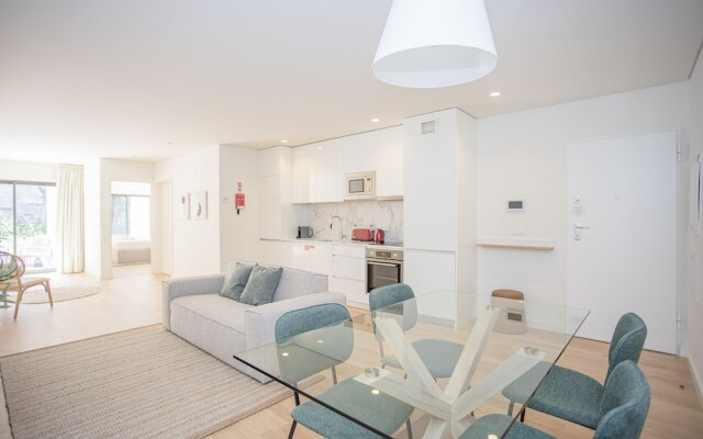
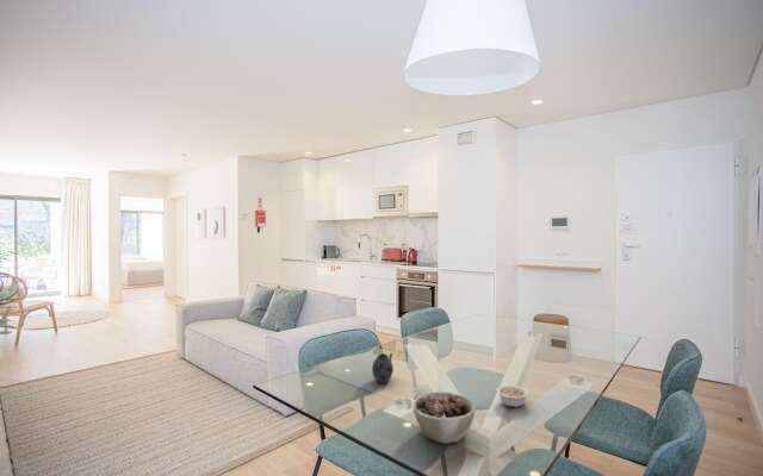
+ legume (511, 395)
+ bowl (443, 413)
+ teapot (383, 367)
